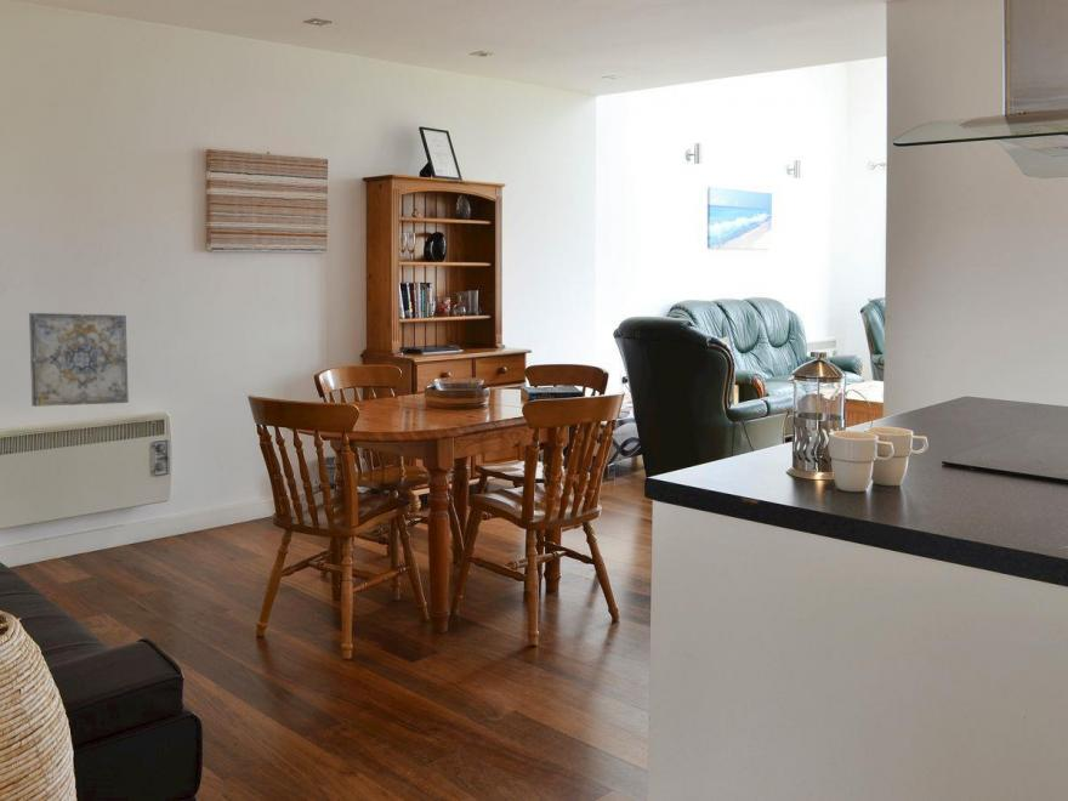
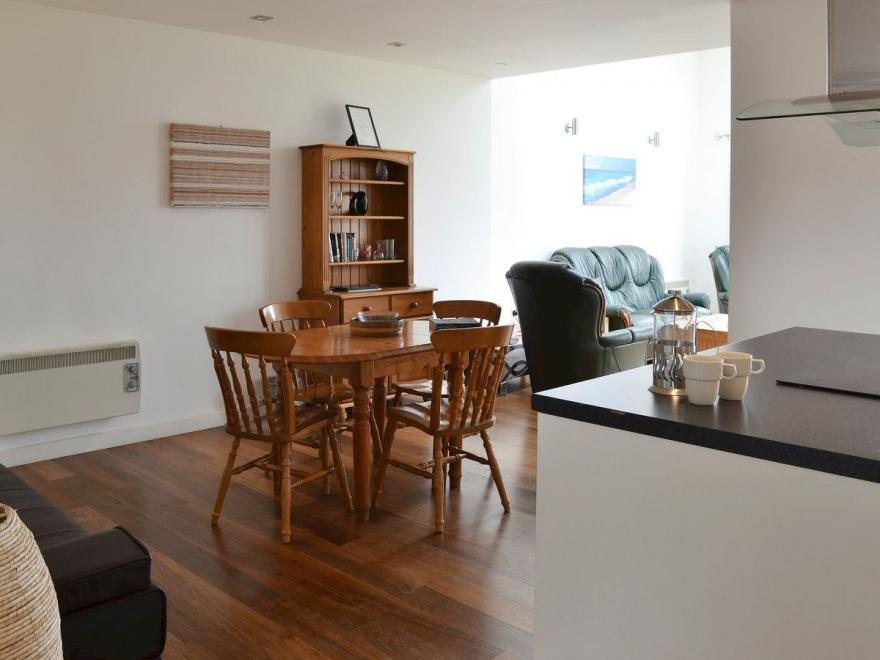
- wall art (80, 359)
